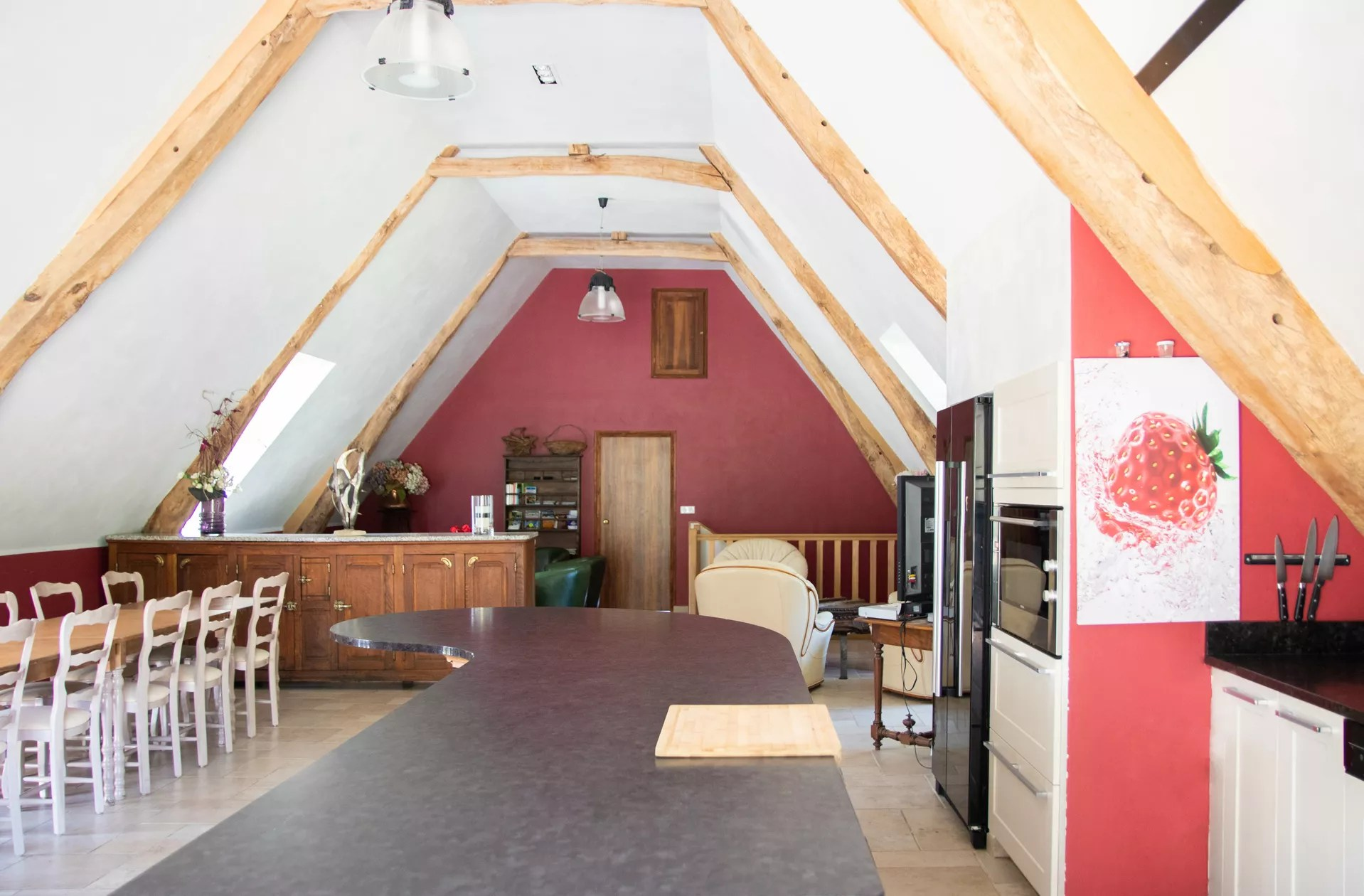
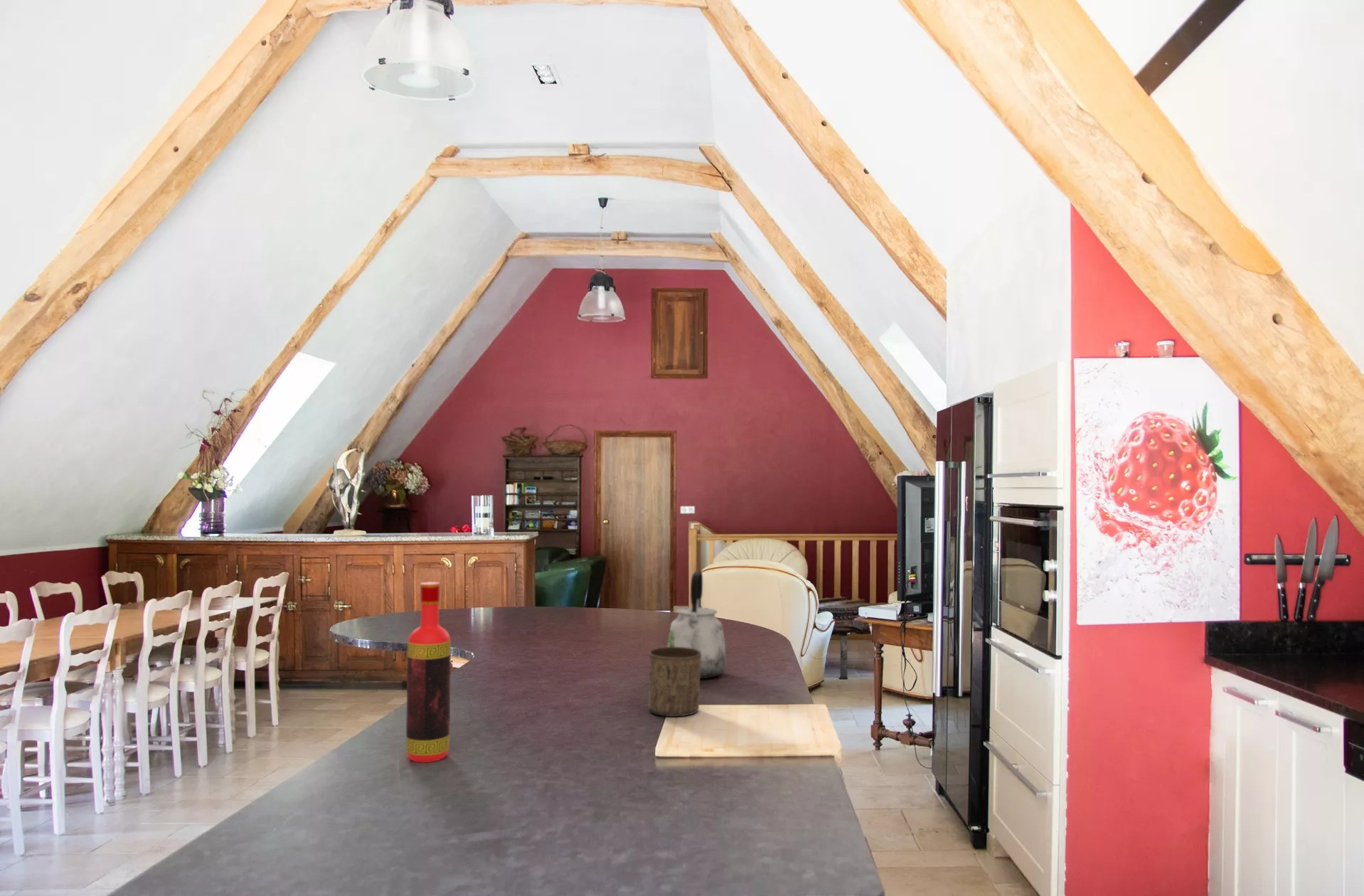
+ bottle (429, 670)
+ cup (674, 681)
+ kettle (698, 622)
